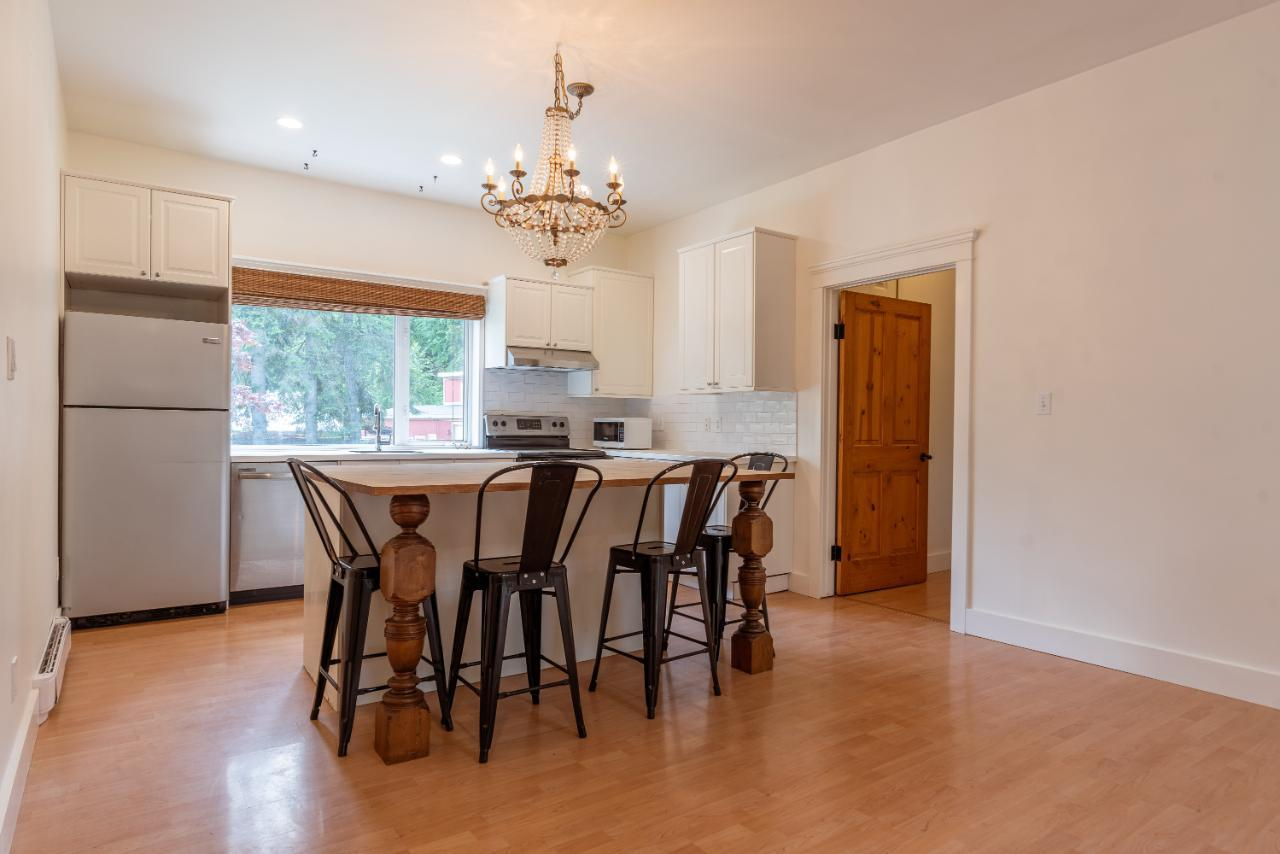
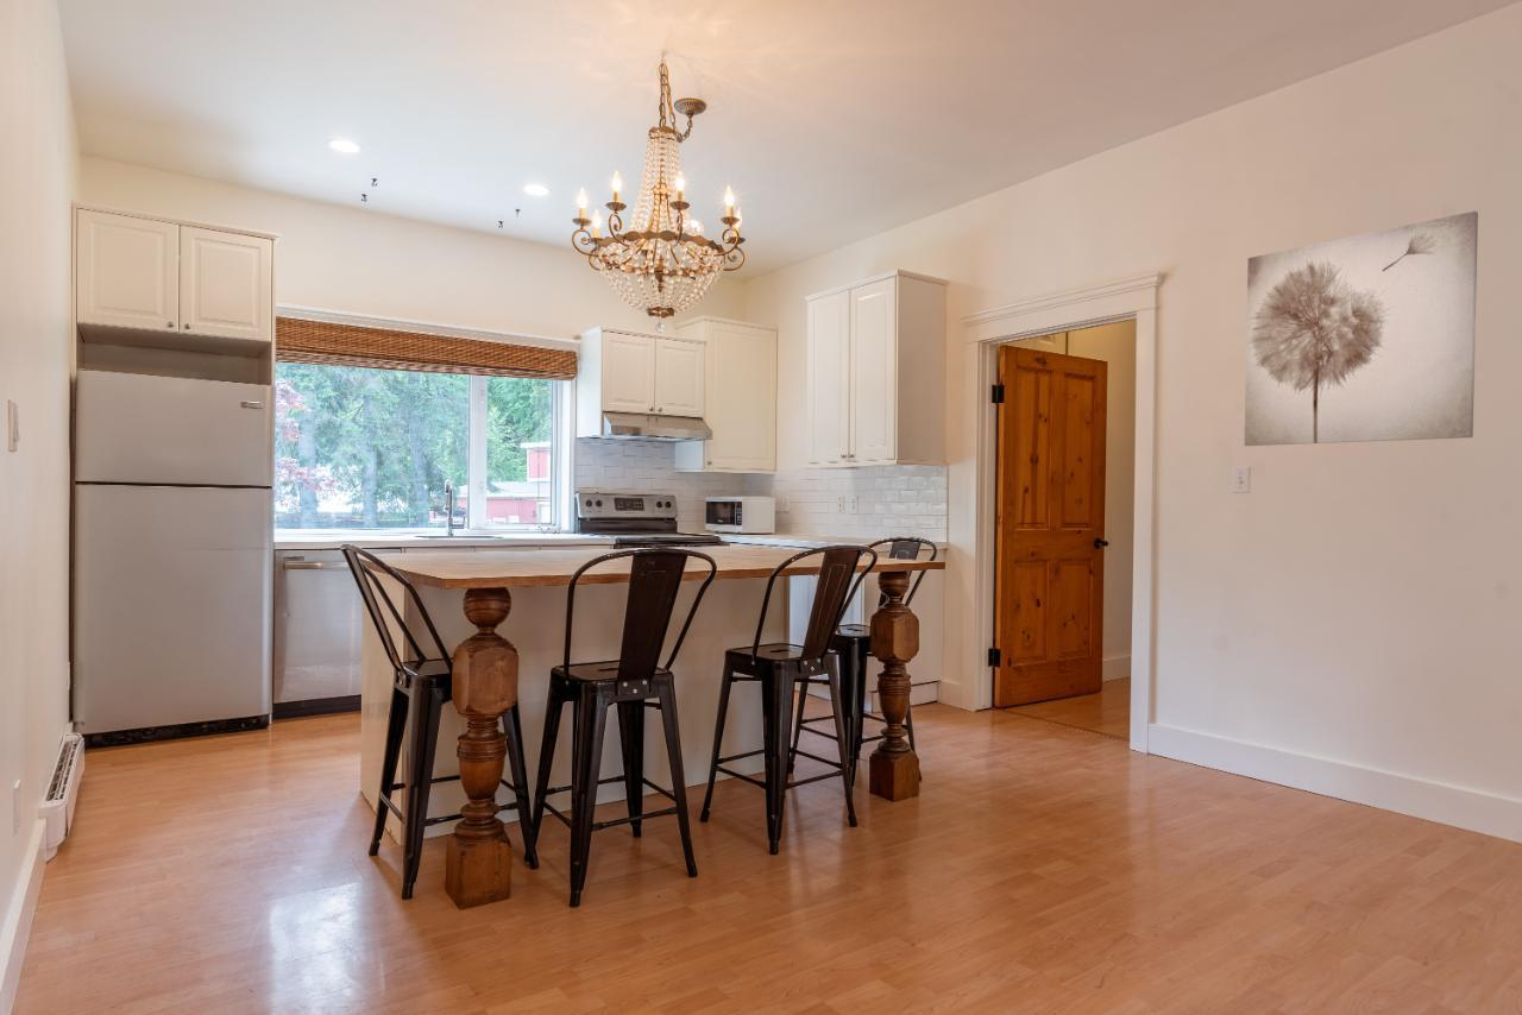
+ wall art (1350, 339)
